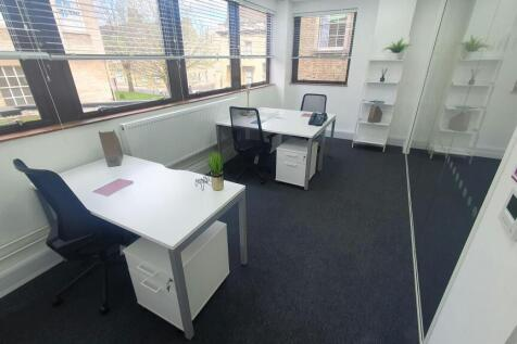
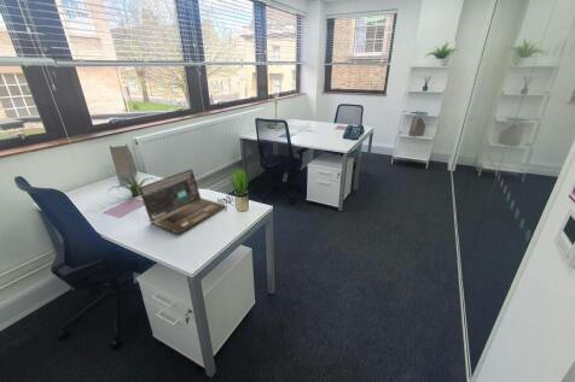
+ plant (127, 178)
+ laptop (185, 198)
